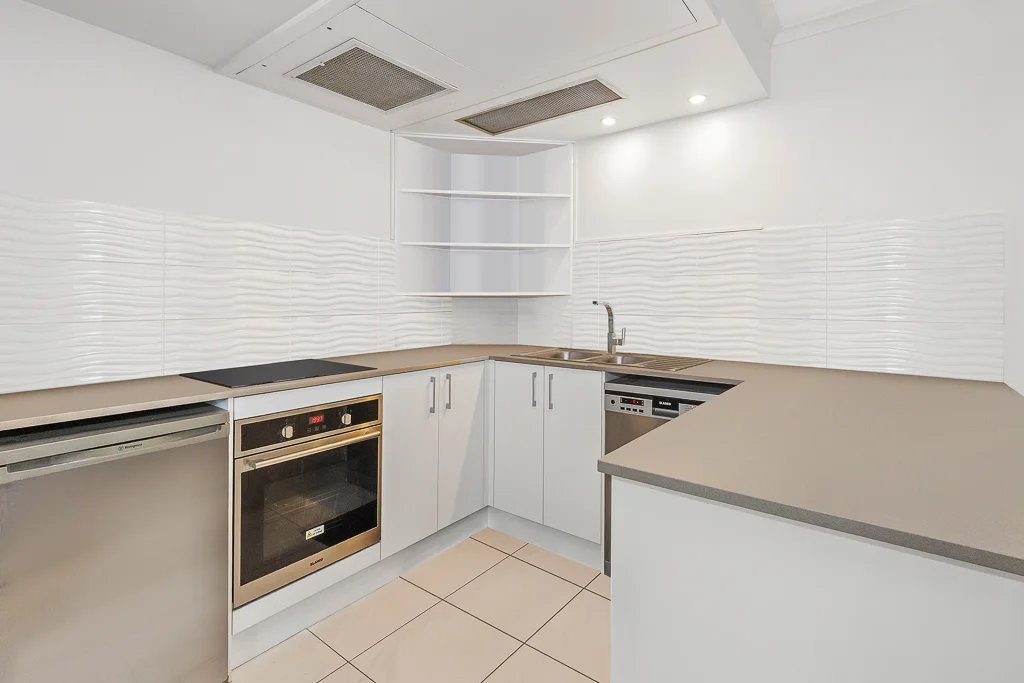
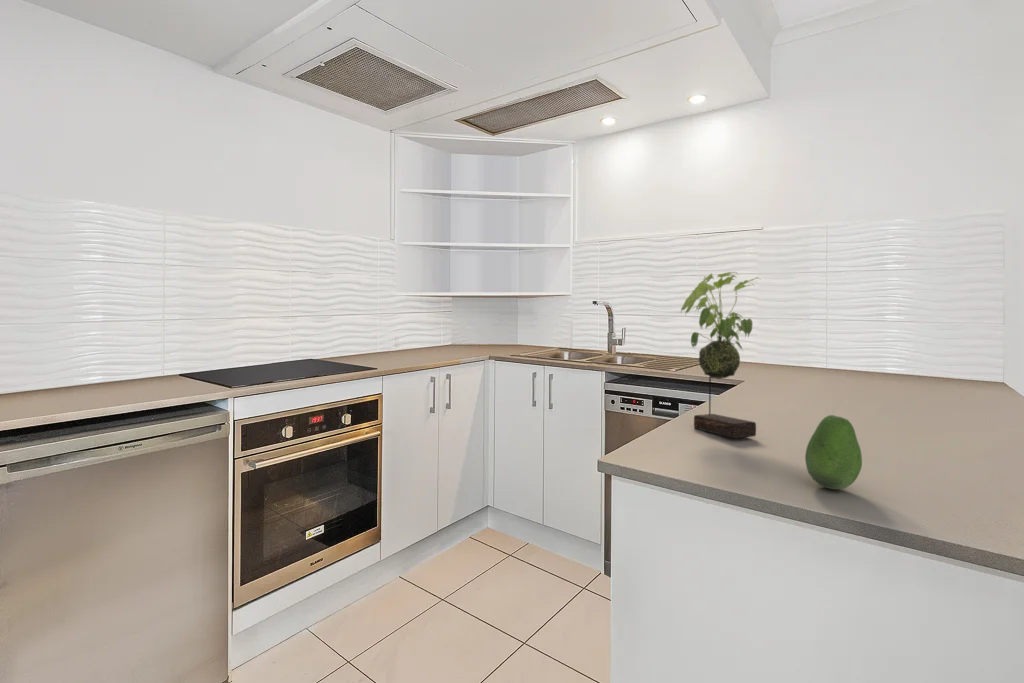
+ fruit (832, 451)
+ plant (719, 345)
